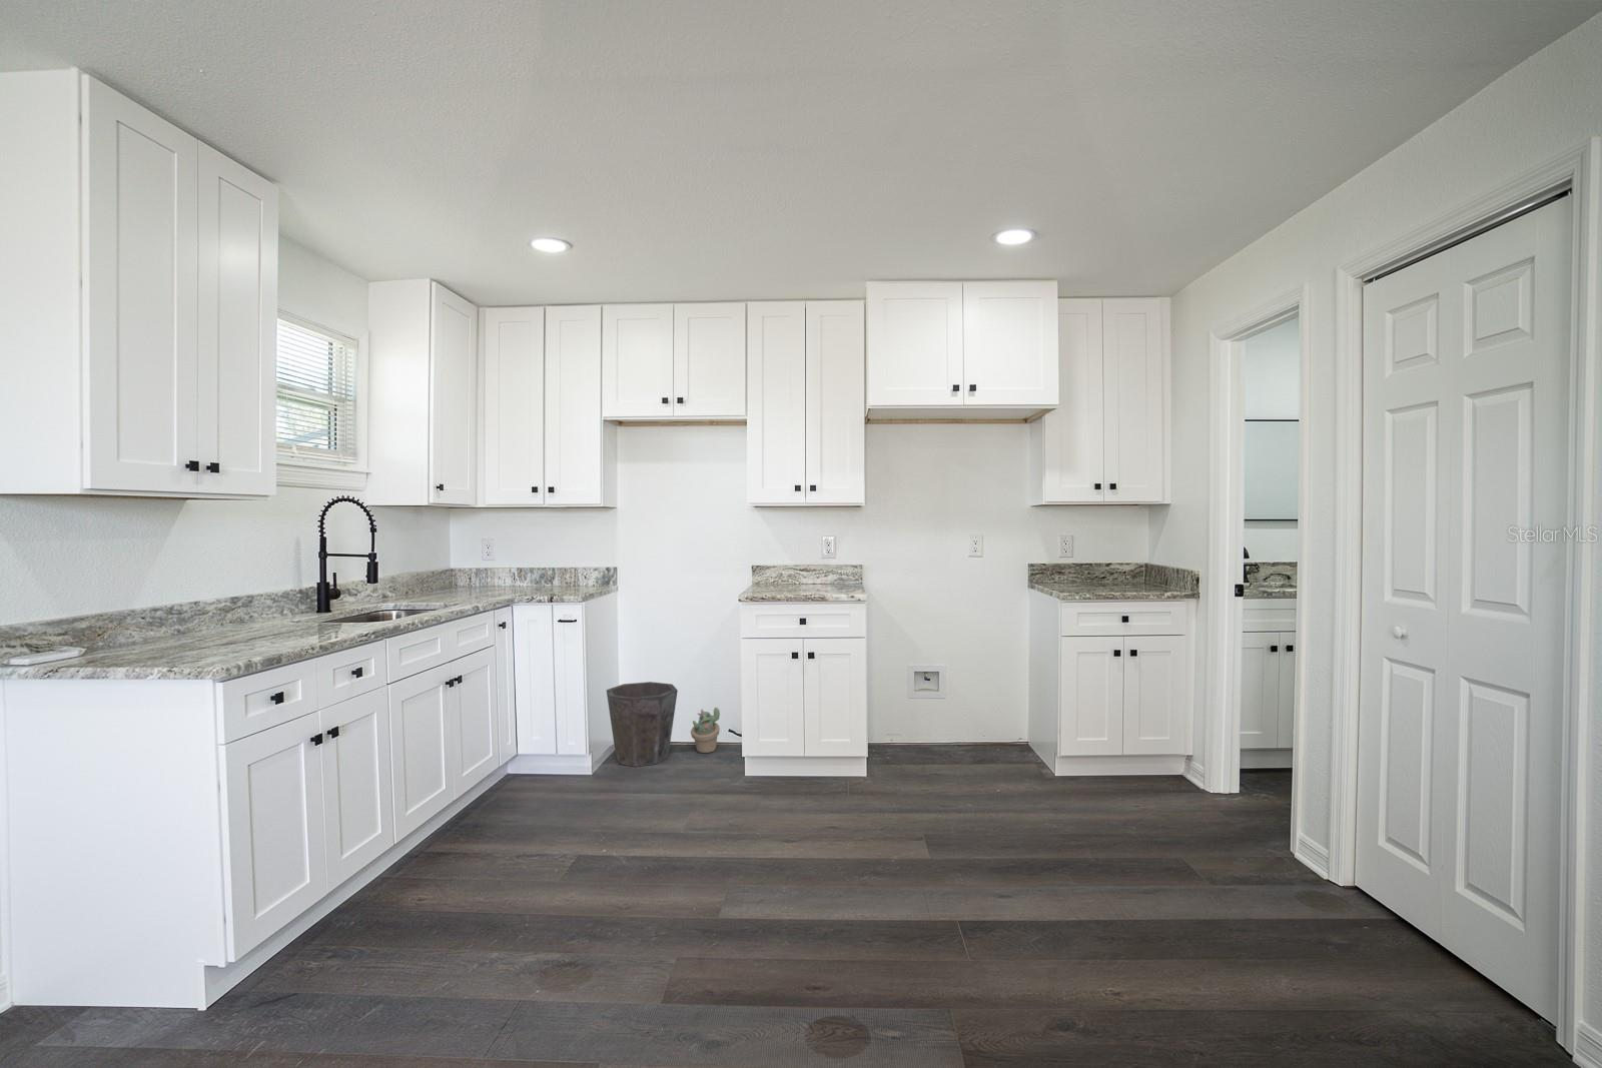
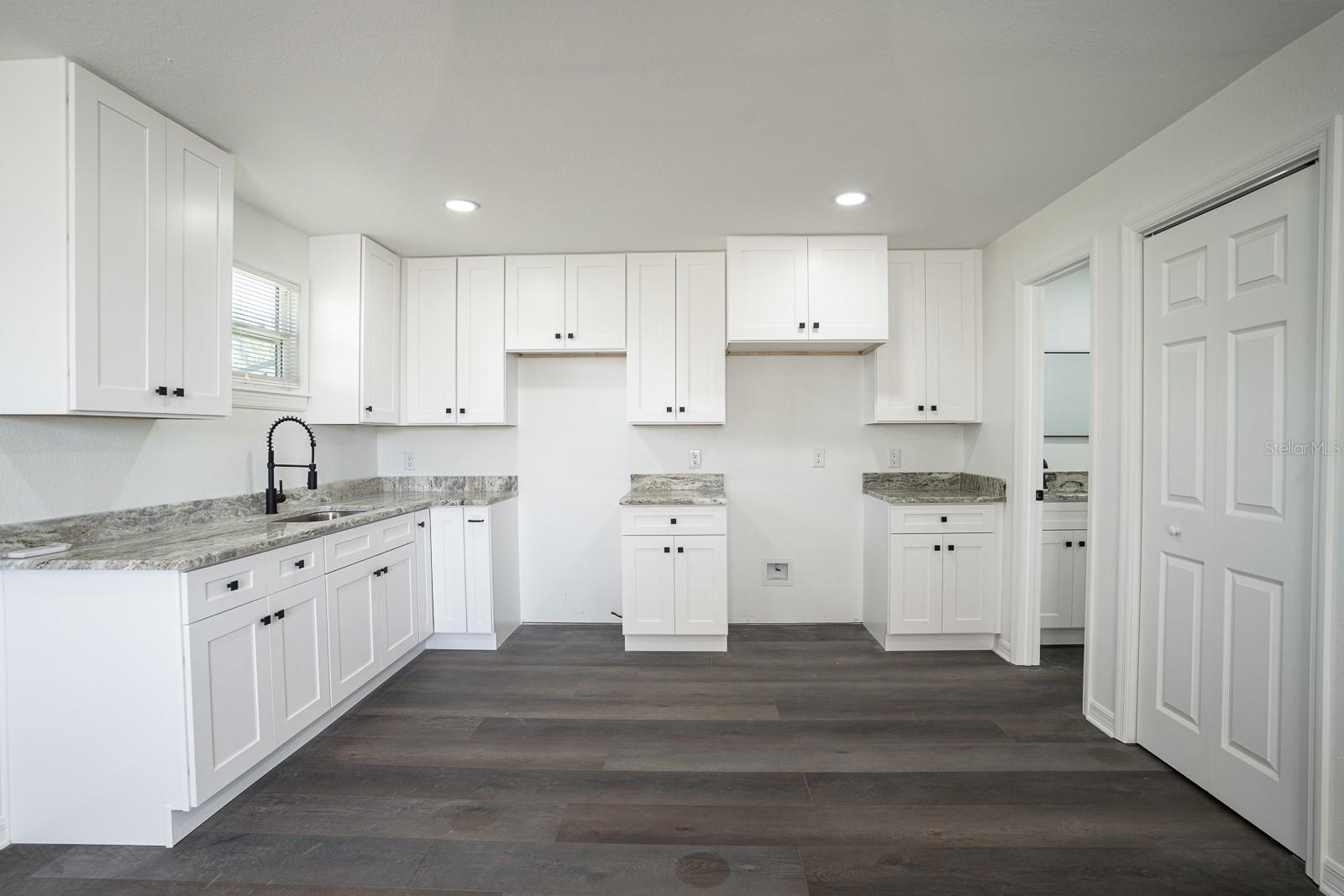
- waste bin (641, 724)
- decorative plant (704, 728)
